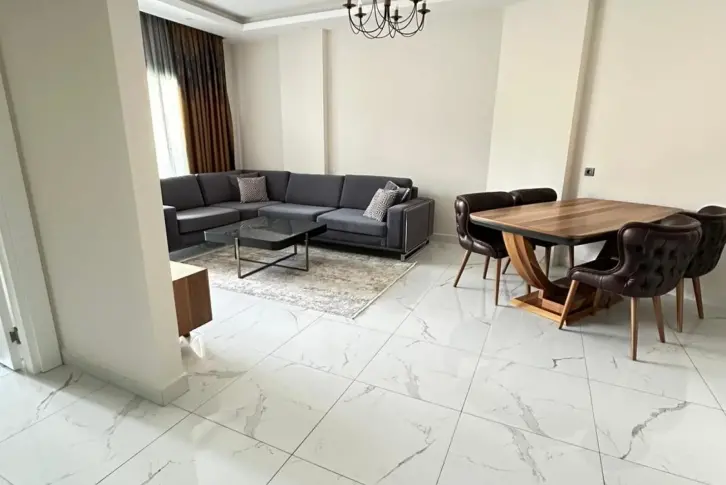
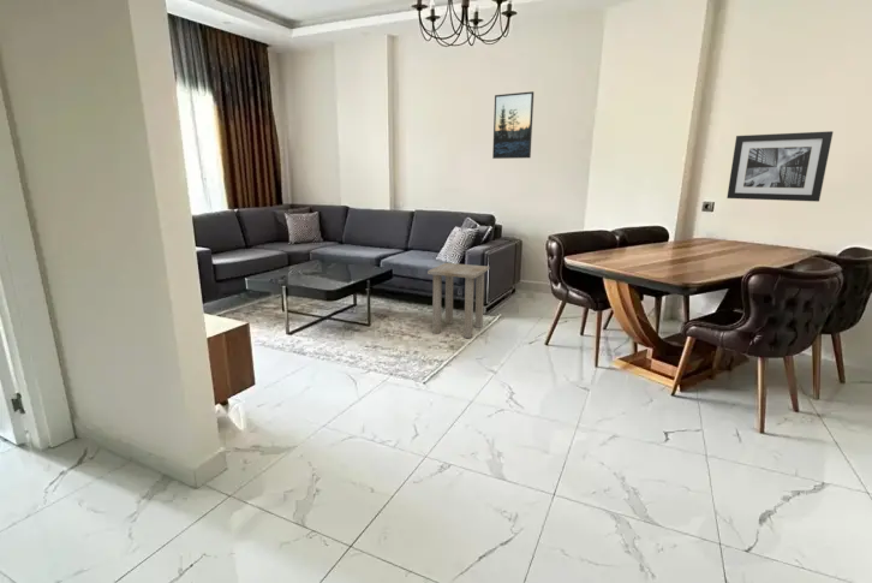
+ wall art (776, 167)
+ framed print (512, 126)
+ side table (452, 299)
